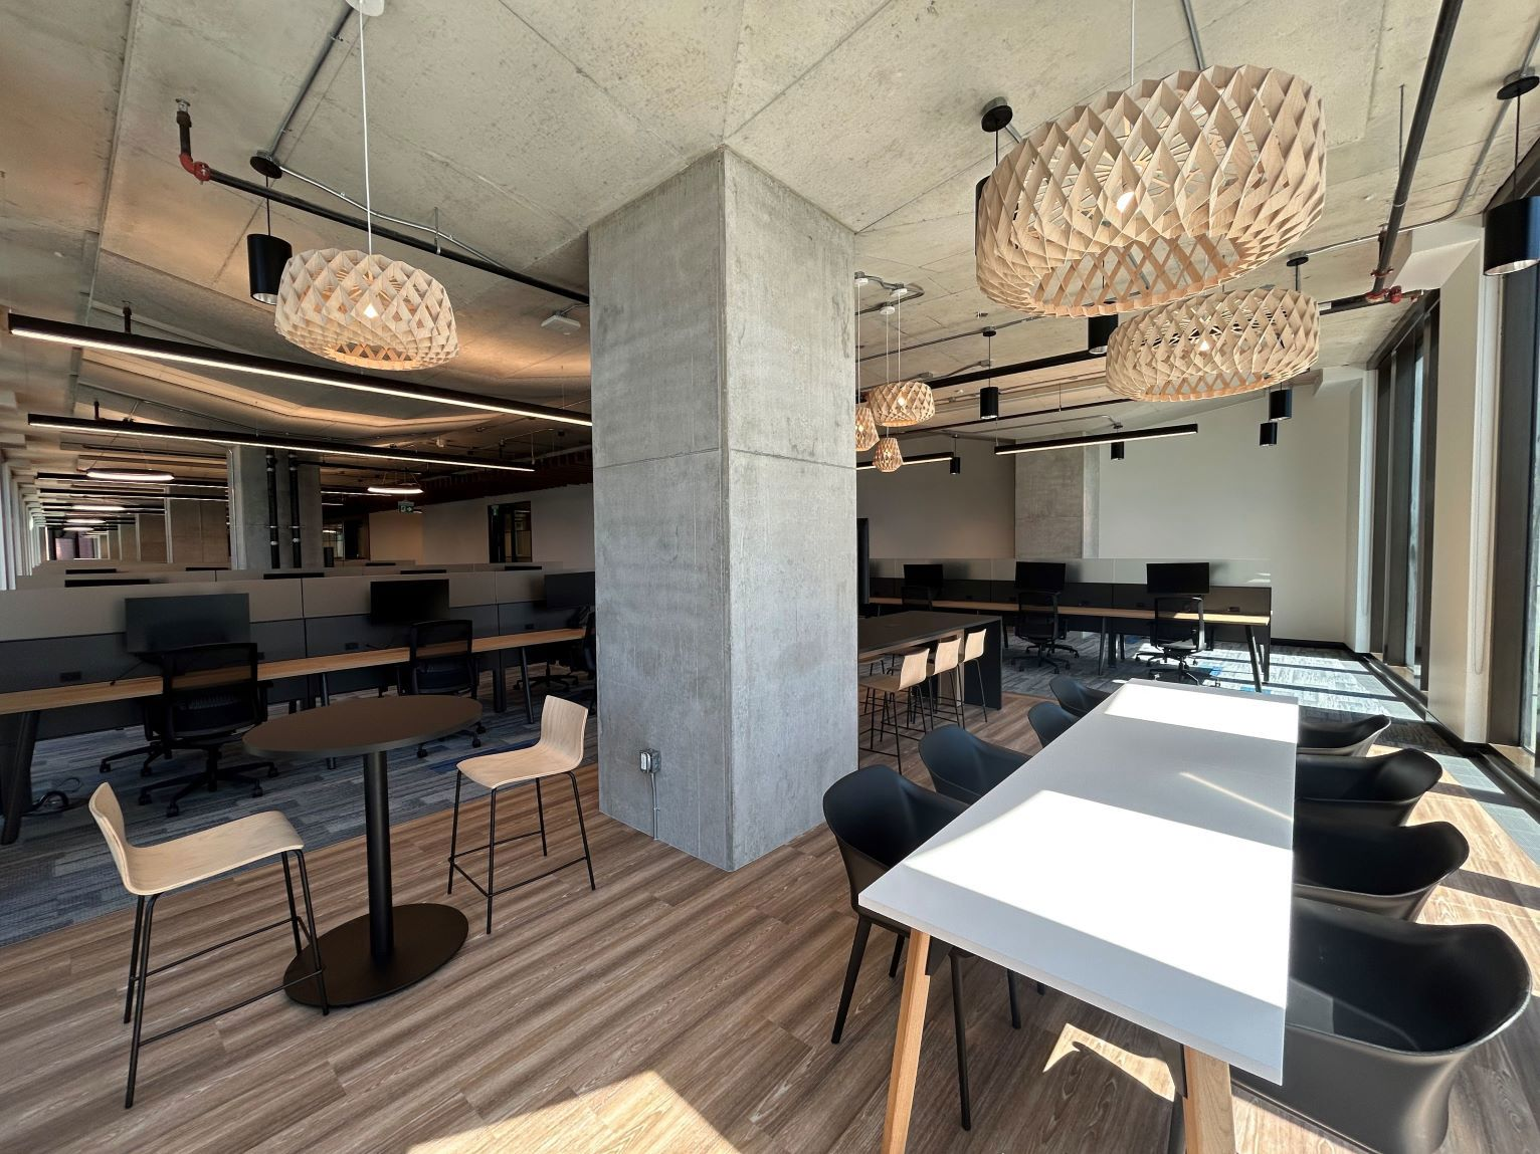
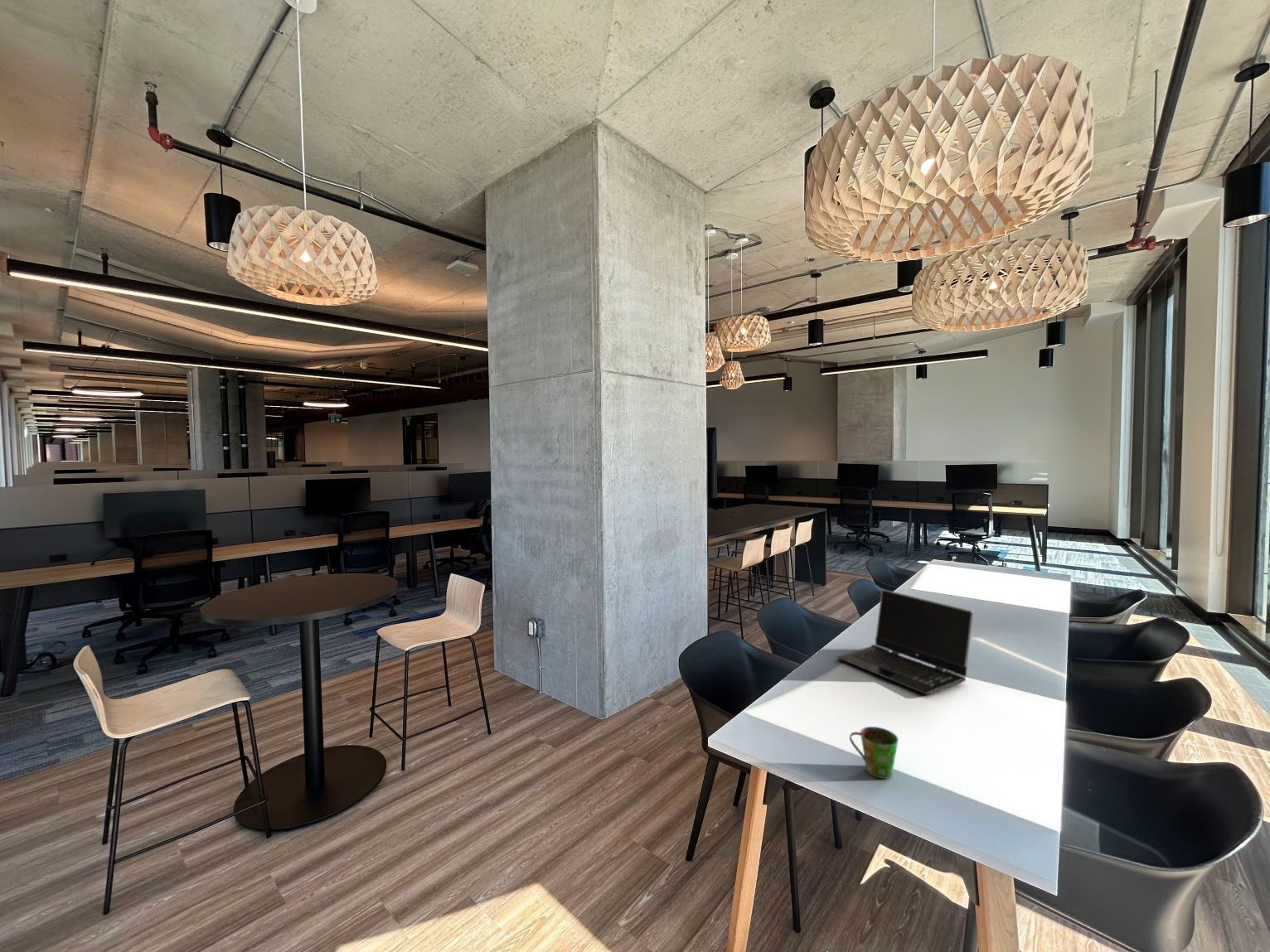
+ cup (873, 752)
+ laptop computer (901, 637)
